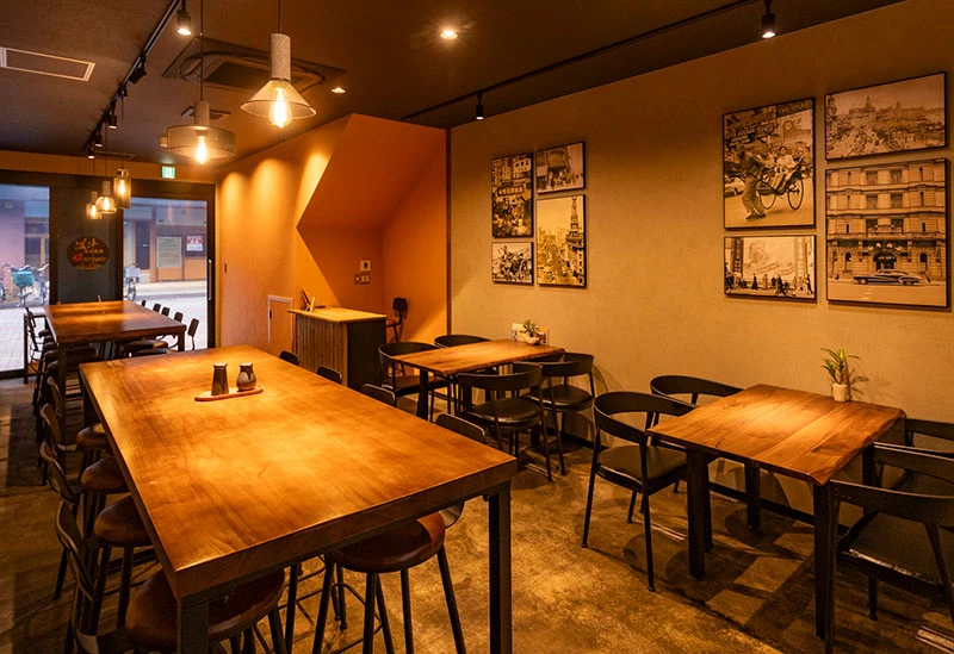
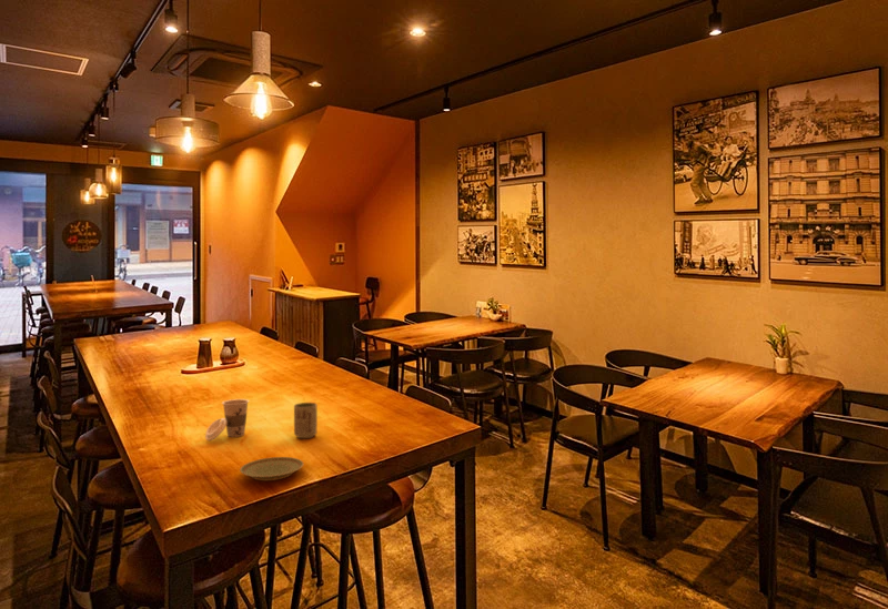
+ plate (272, 469)
+ cup (305, 420)
+ cup (228, 419)
